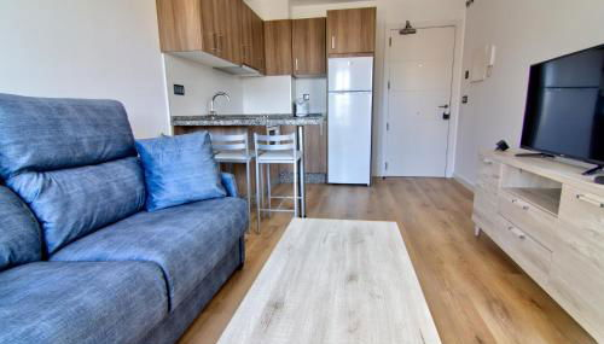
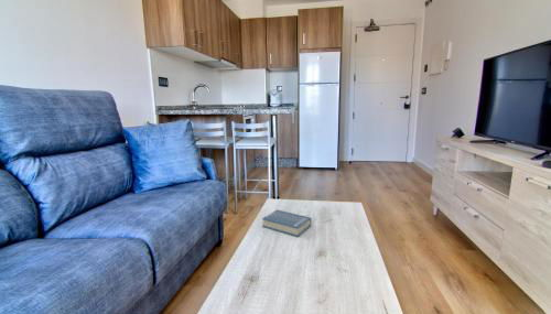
+ hardback book (287, 221)
